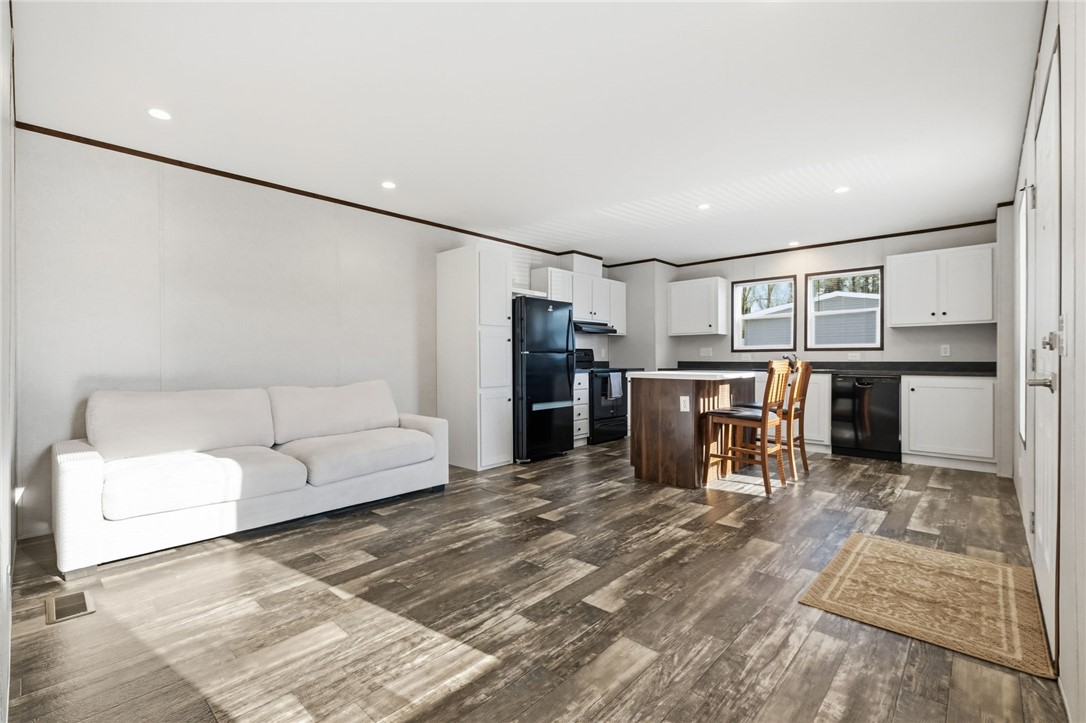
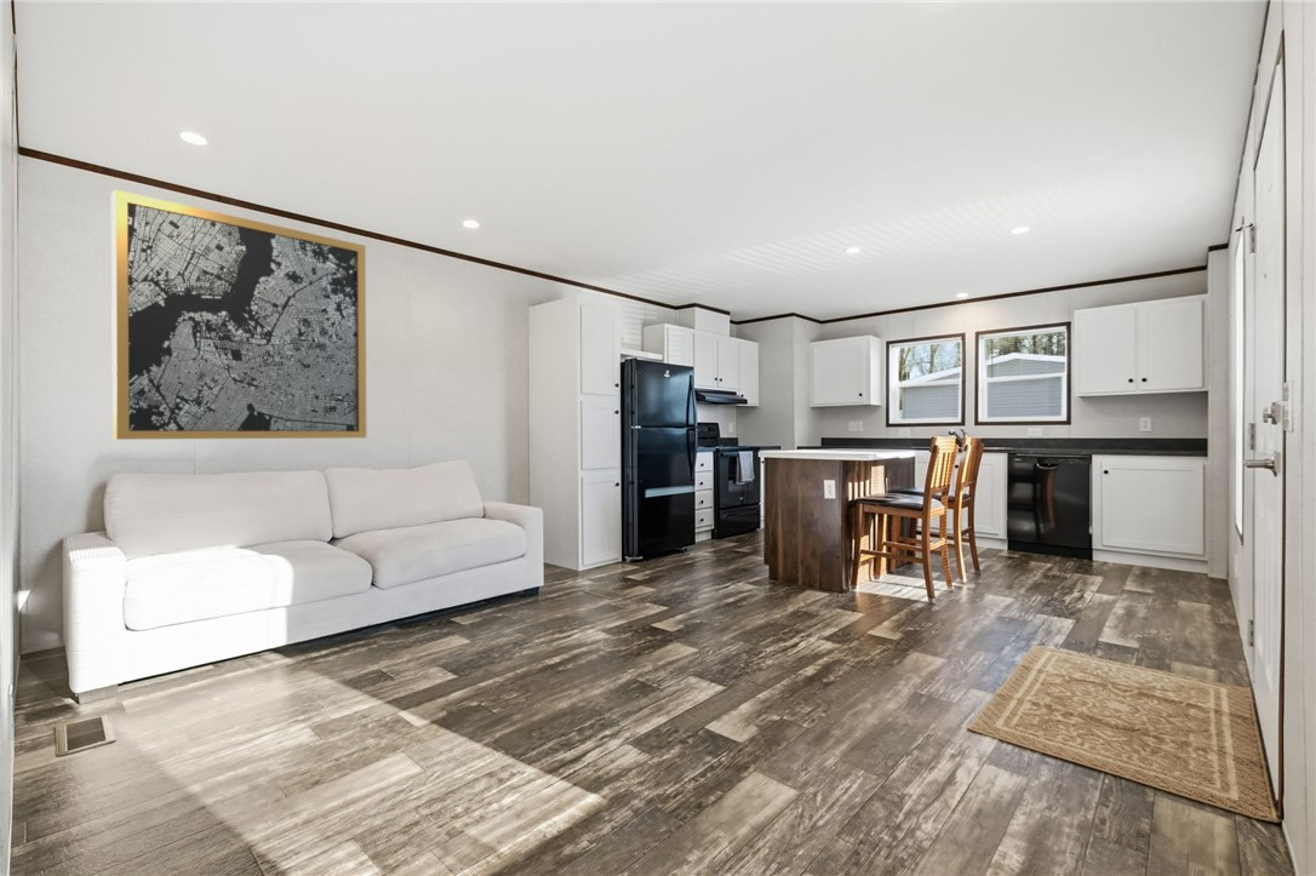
+ wall art (253, 331)
